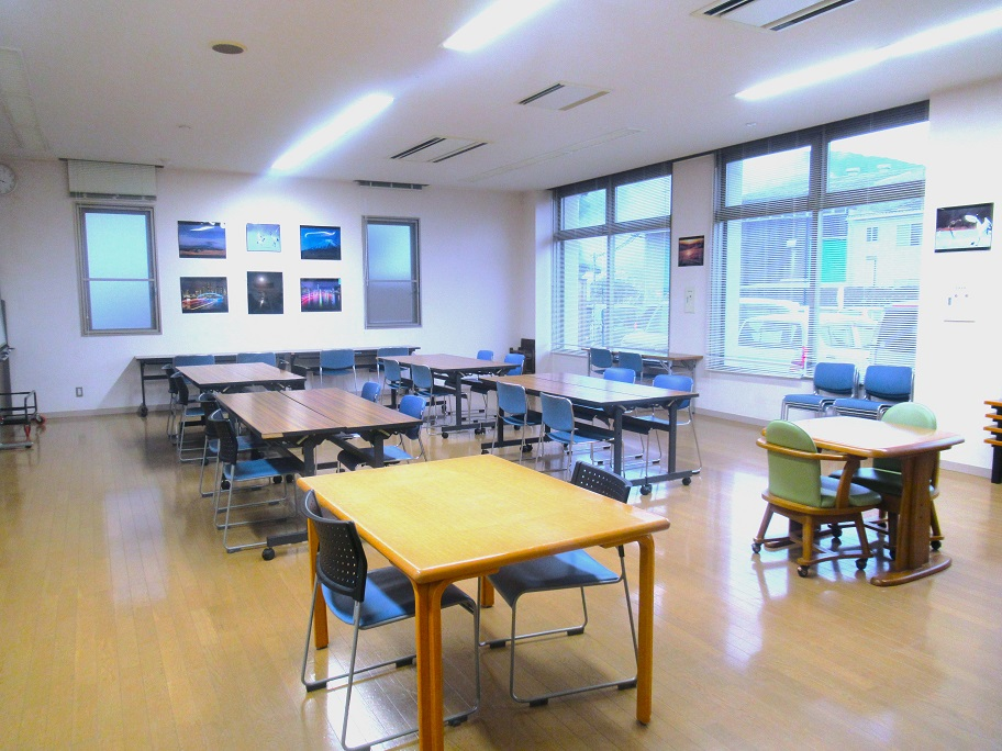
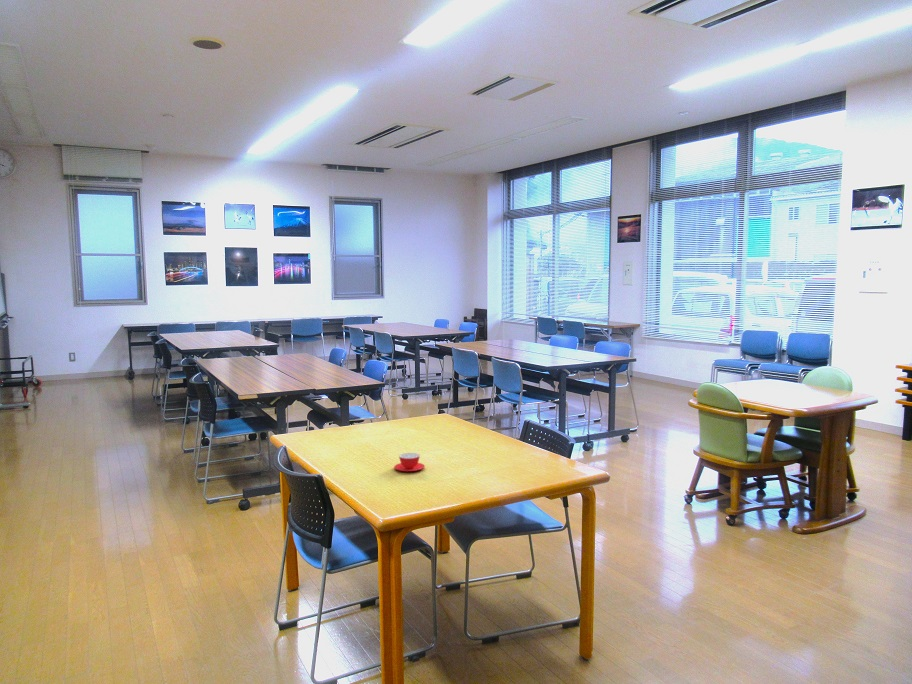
+ teacup (409, 461)
